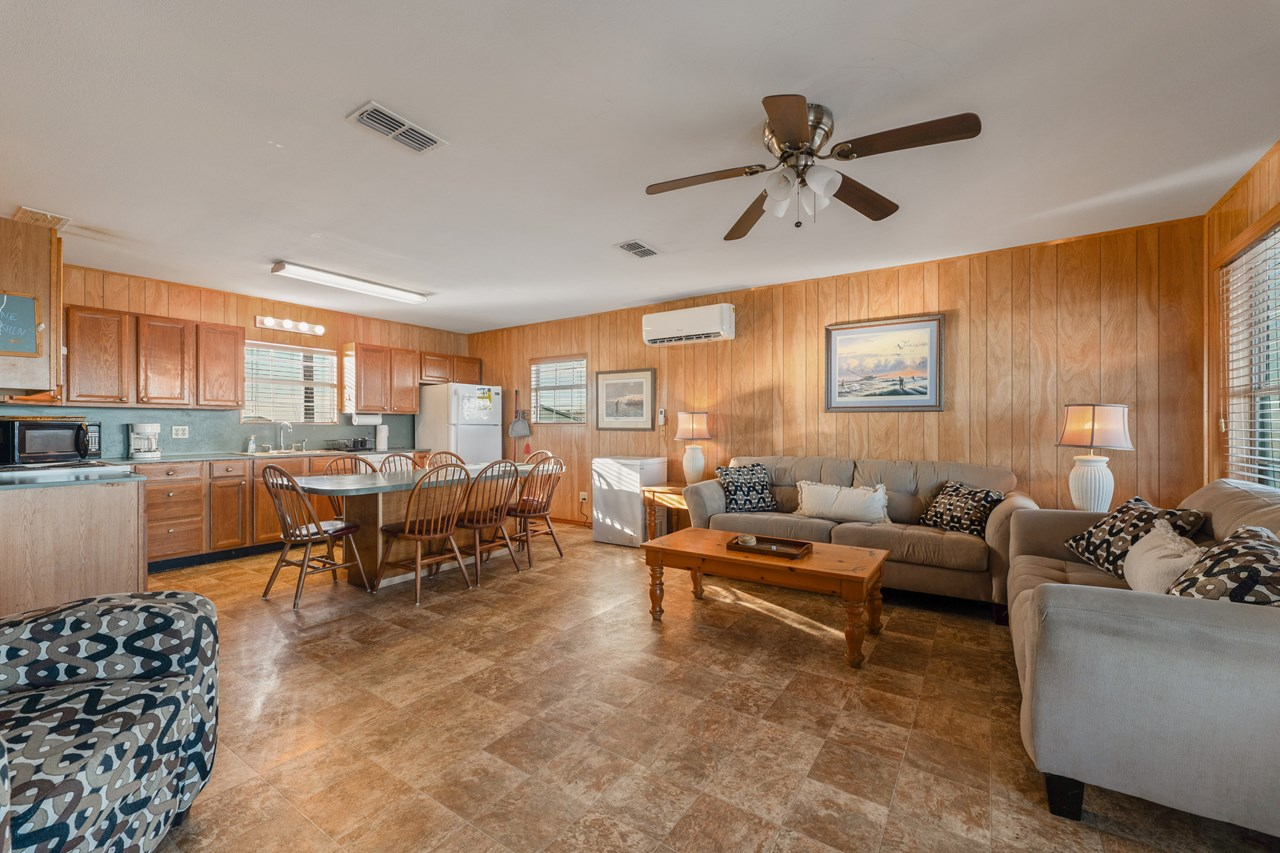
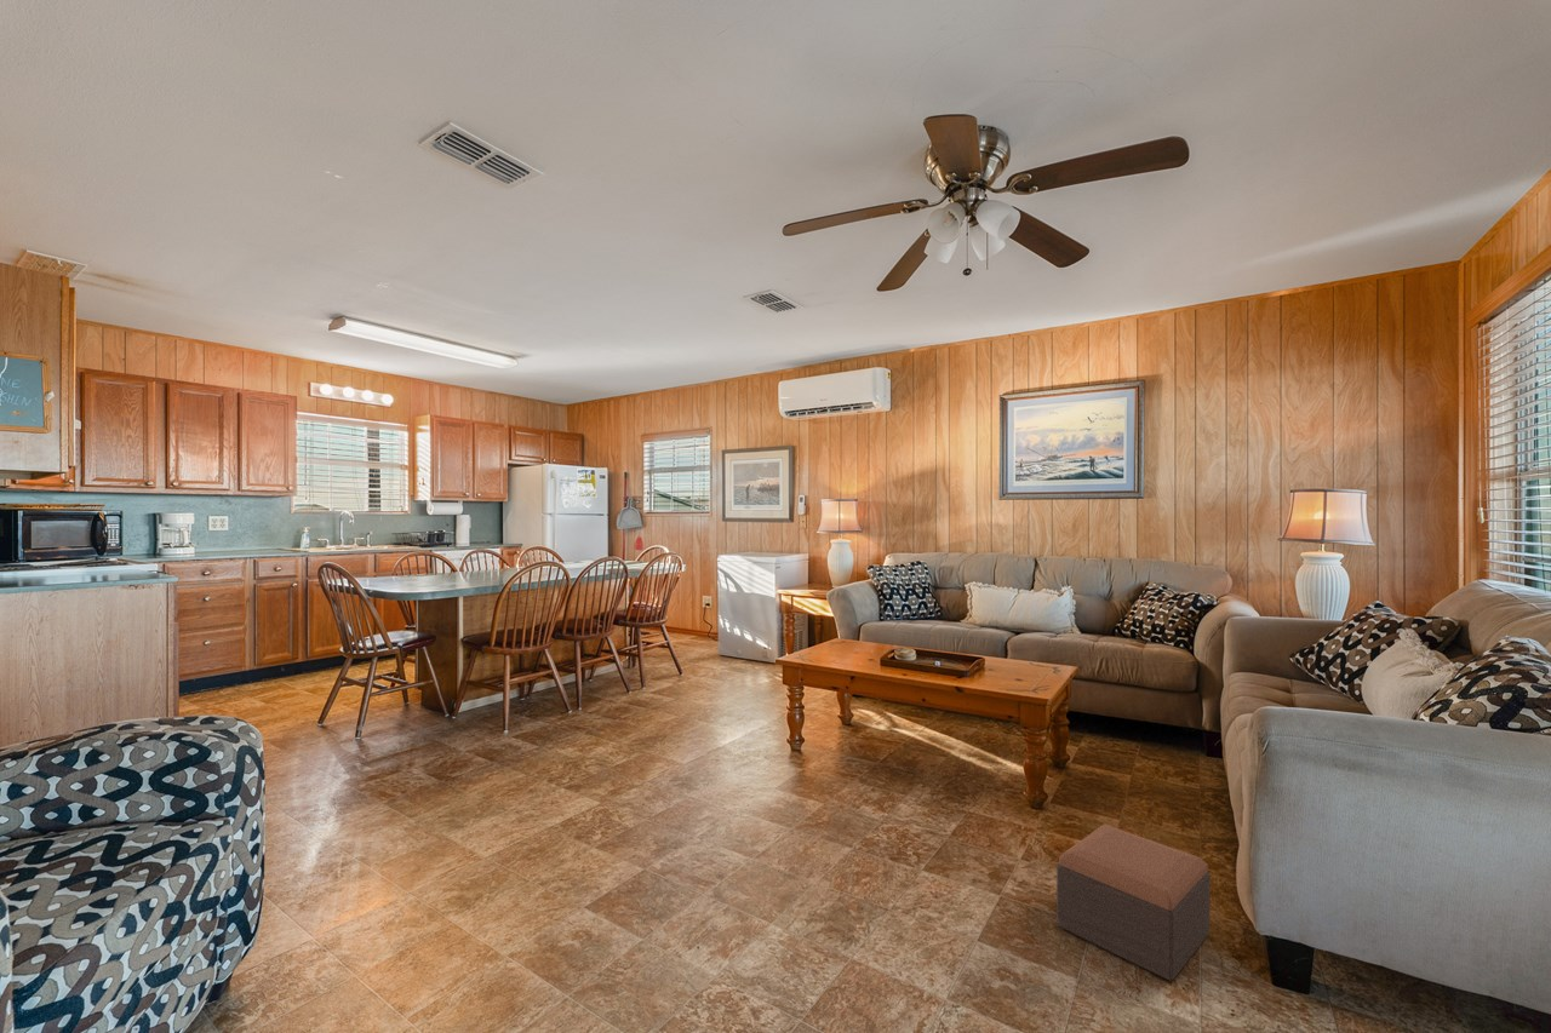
+ footstool (1132, 891)
